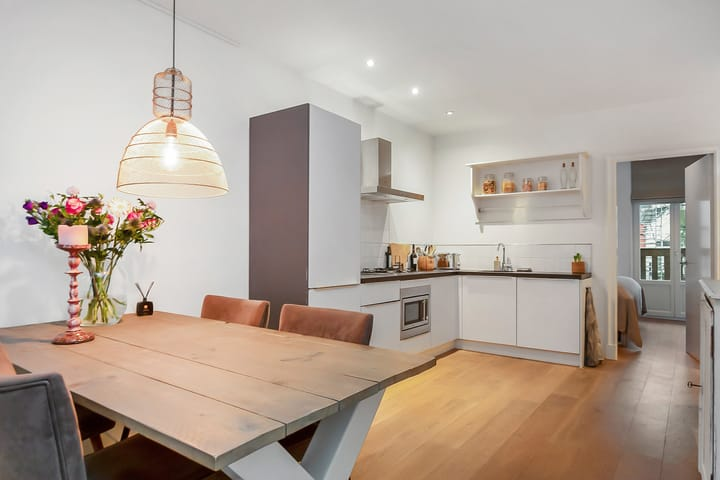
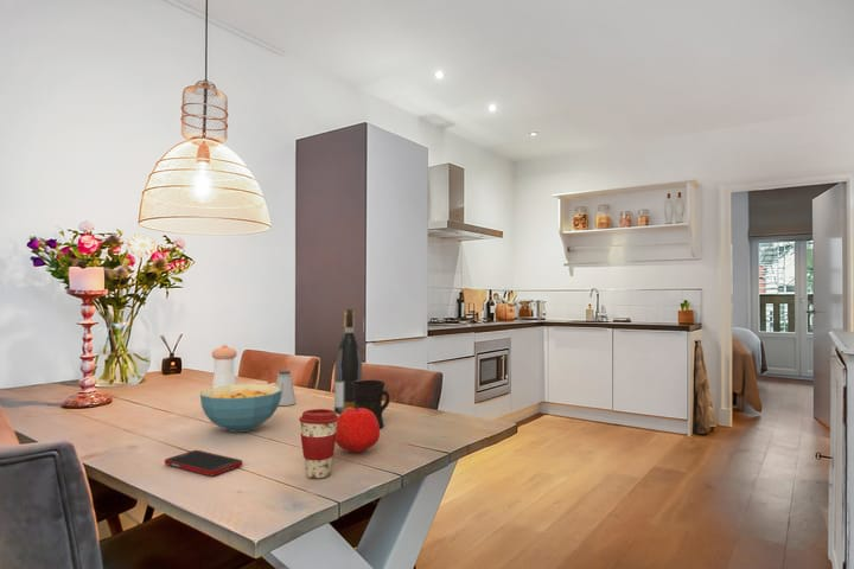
+ pepper shaker (223, 376)
+ saltshaker (283, 386)
+ cereal bowl (241, 409)
+ mug (369, 404)
+ apple (356, 428)
+ coffee cup (318, 442)
+ cell phone (203, 462)
+ wine bottle (348, 359)
